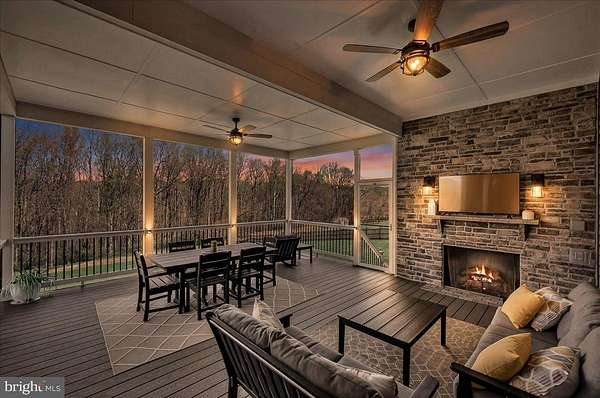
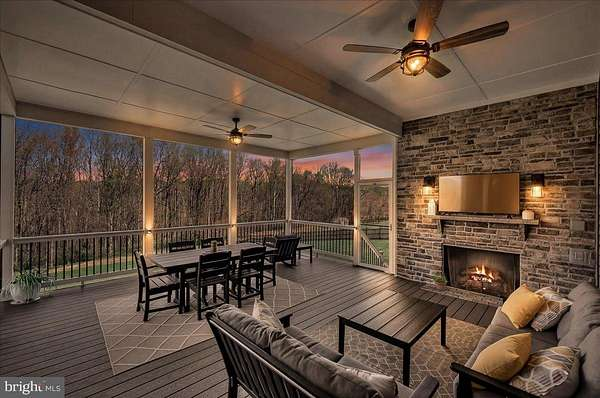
+ potted plant (440, 280)
